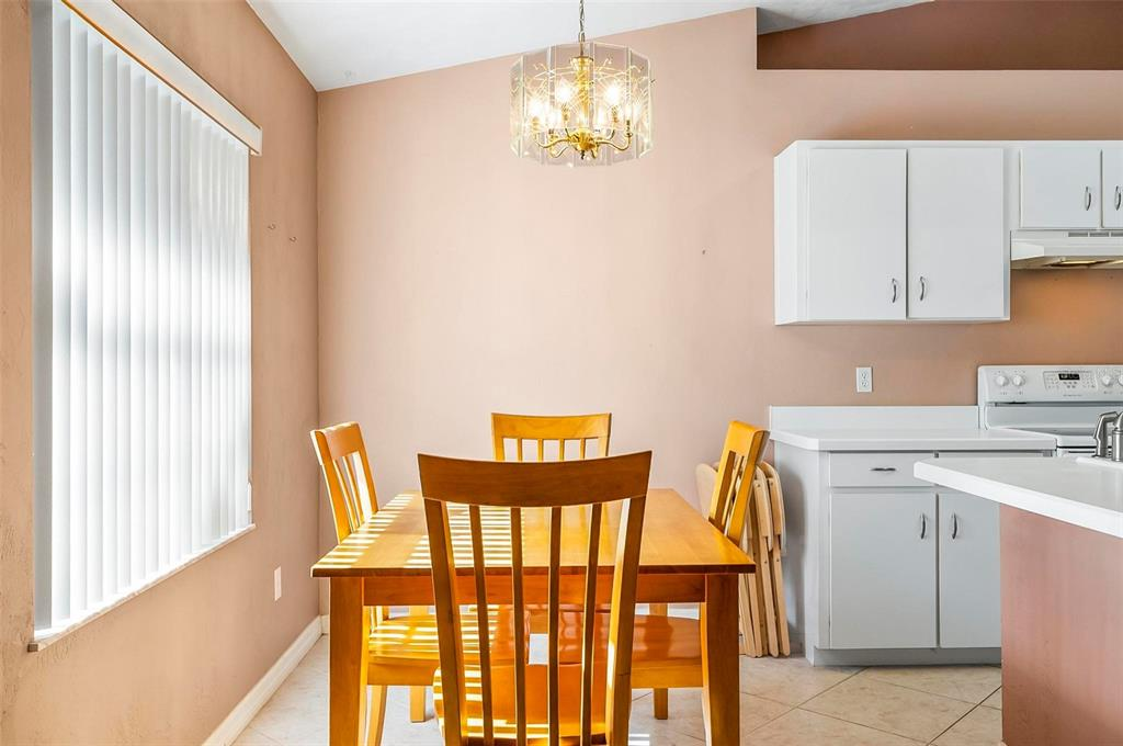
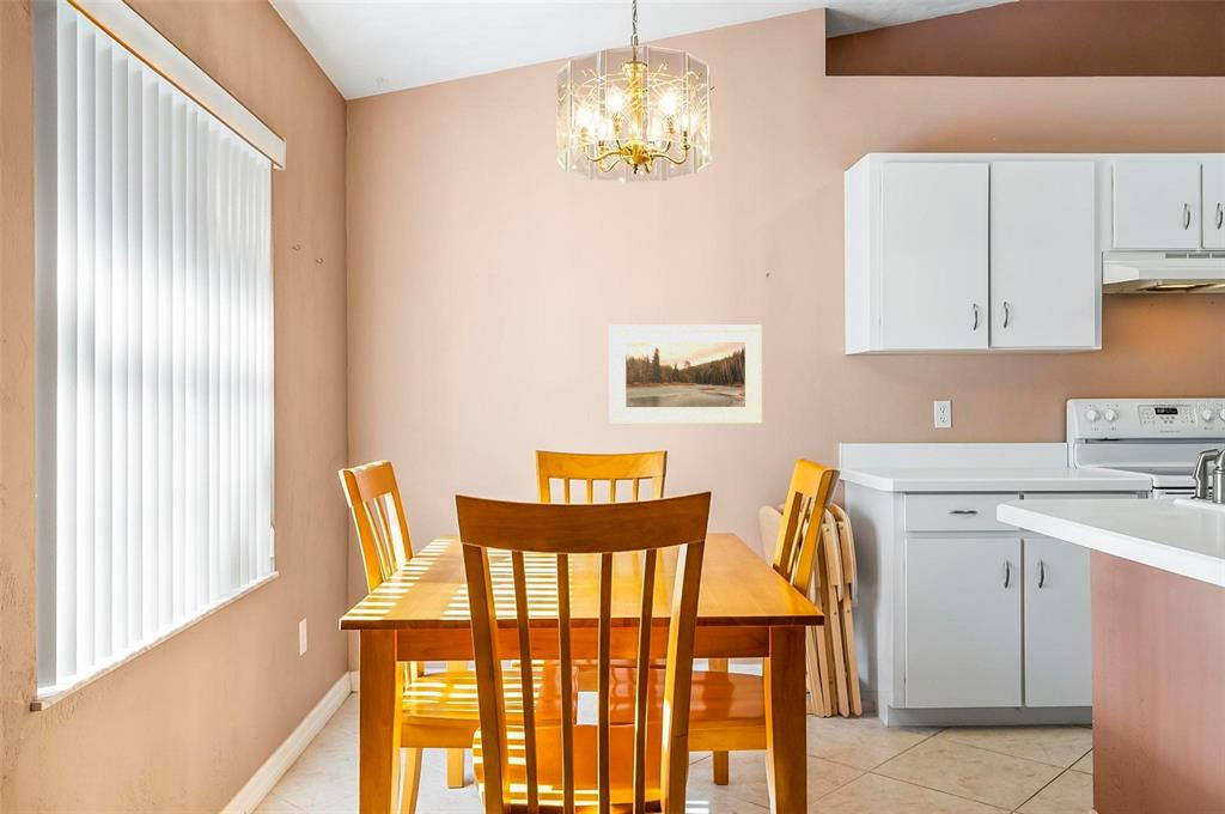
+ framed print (684, 373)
